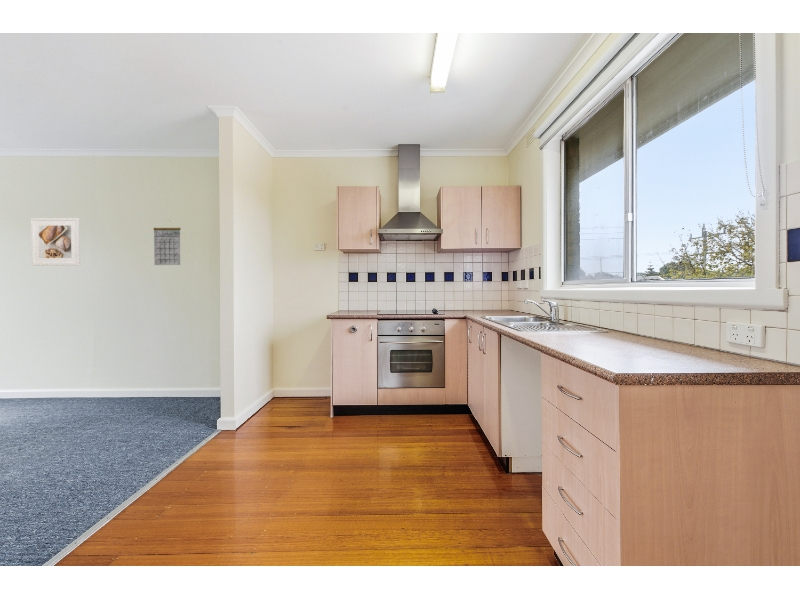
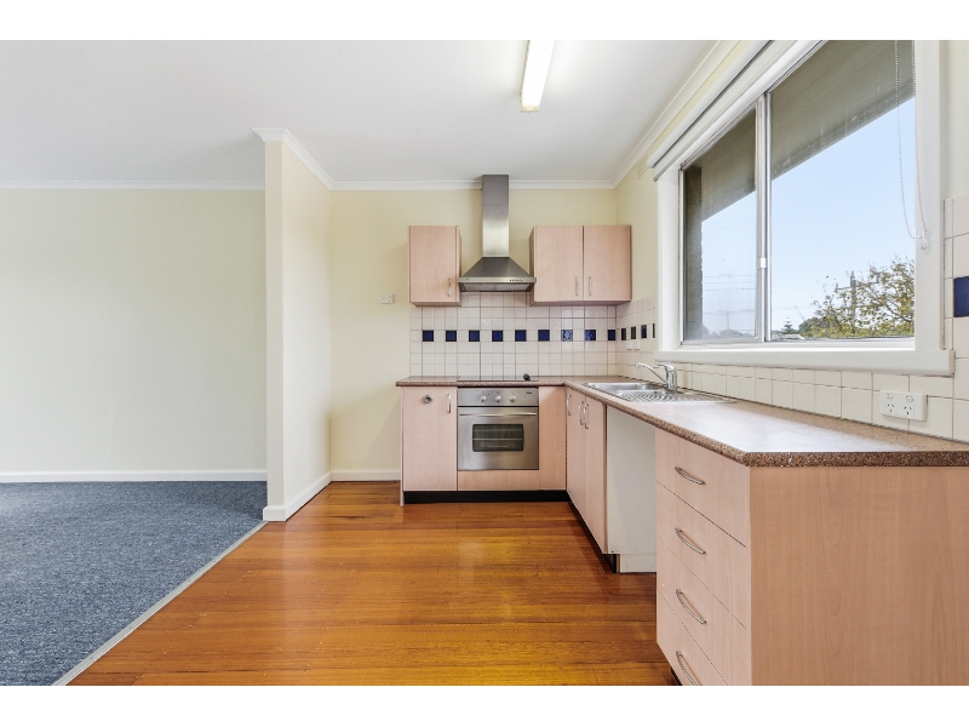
- calendar (167, 242)
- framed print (55, 241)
